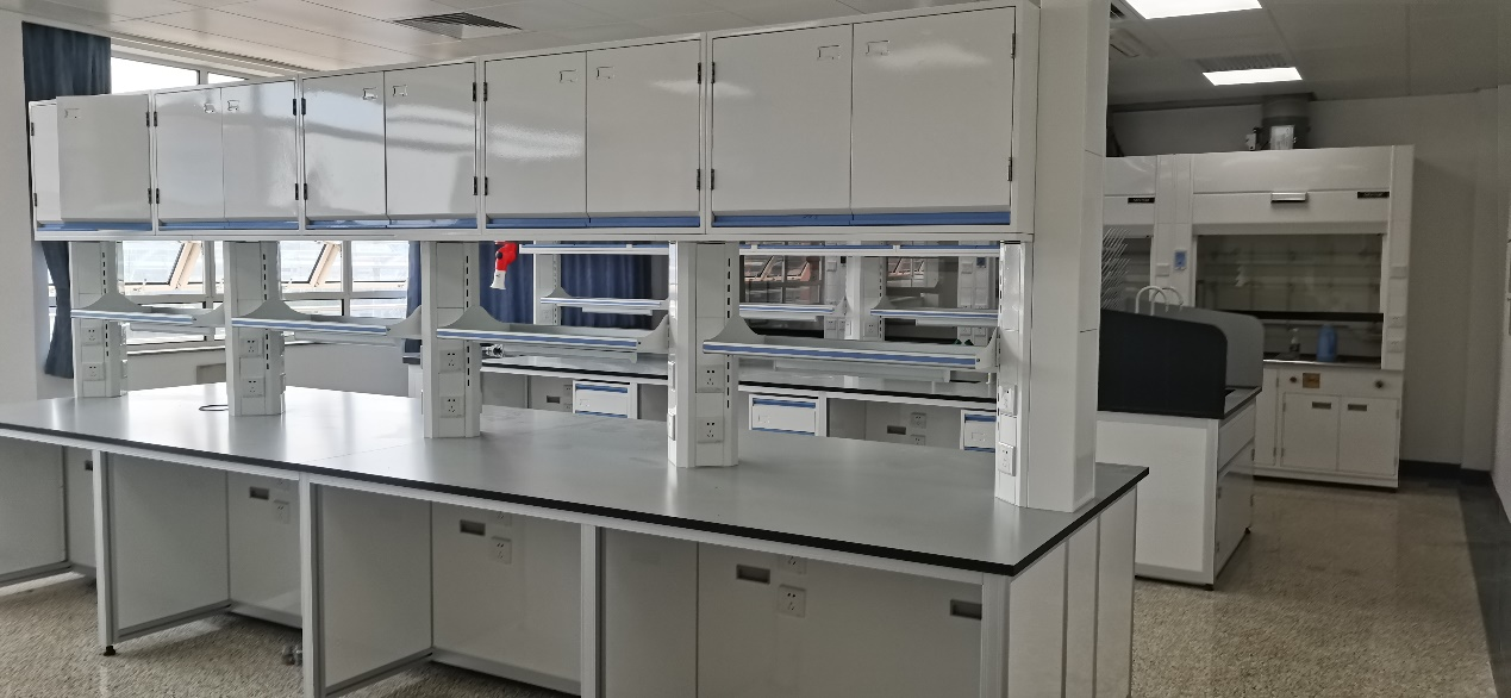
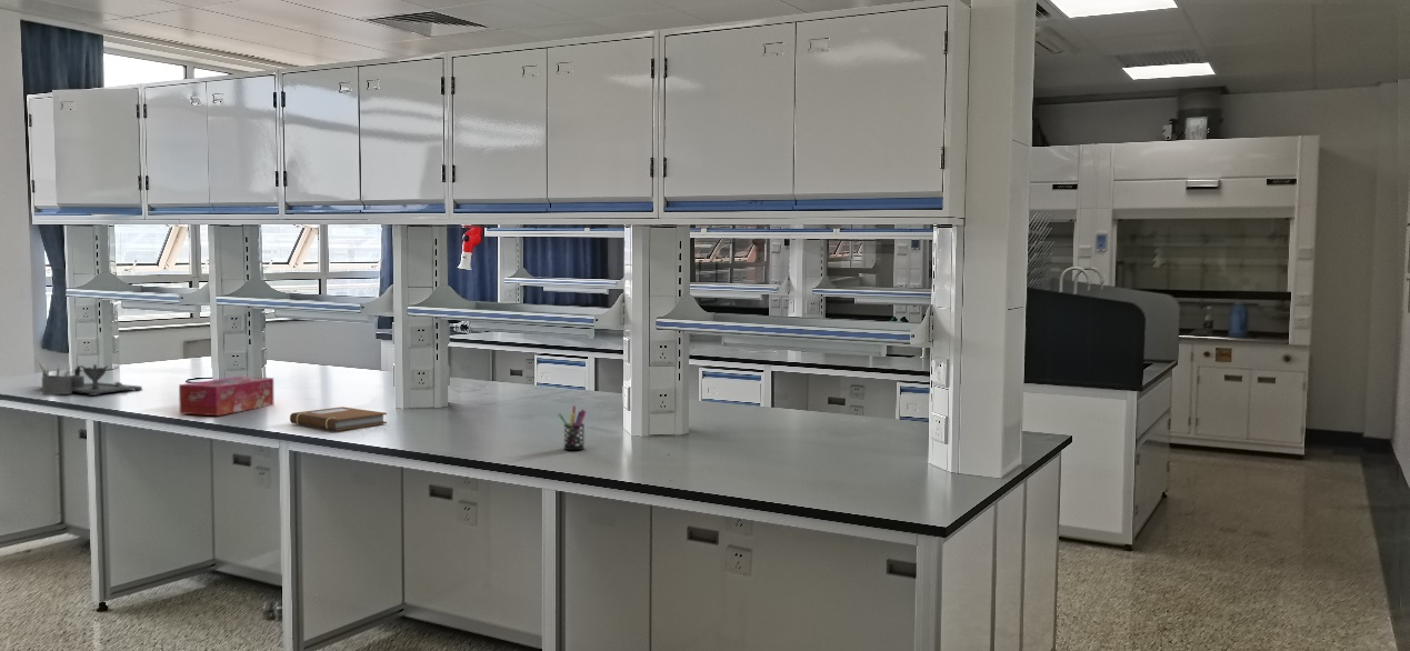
+ tissue box (228, 394)
+ desk organizer (79, 373)
+ pen holder (571, 427)
+ notebook (337, 418)
